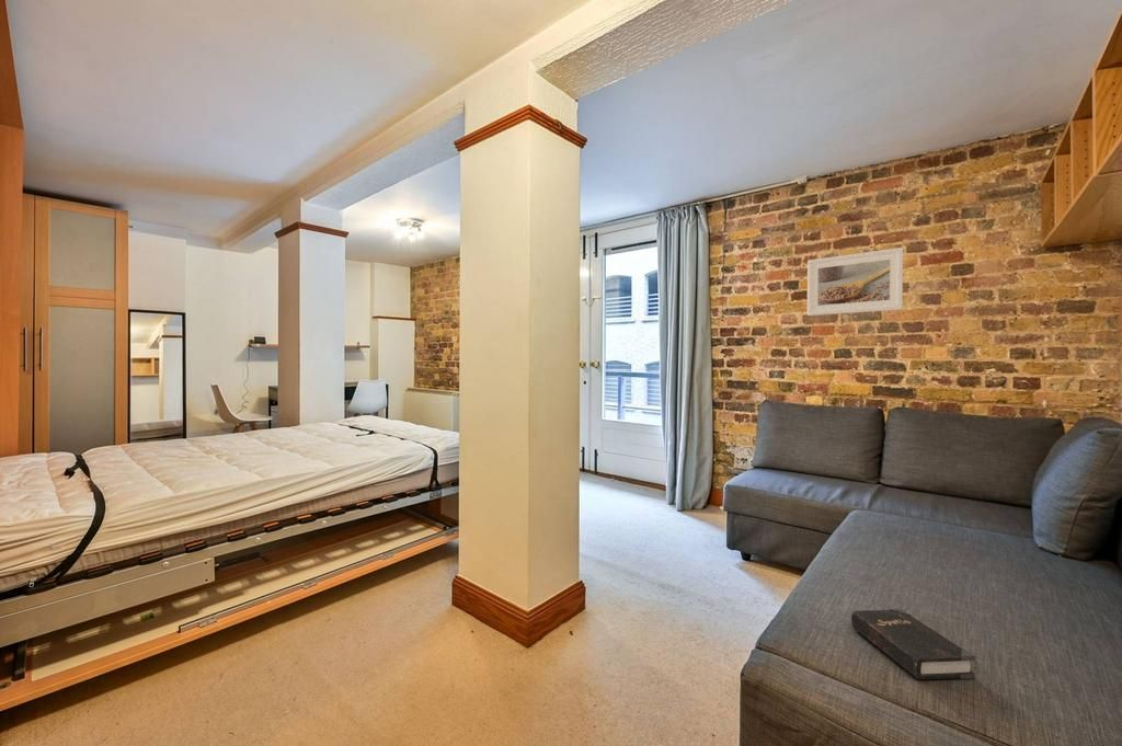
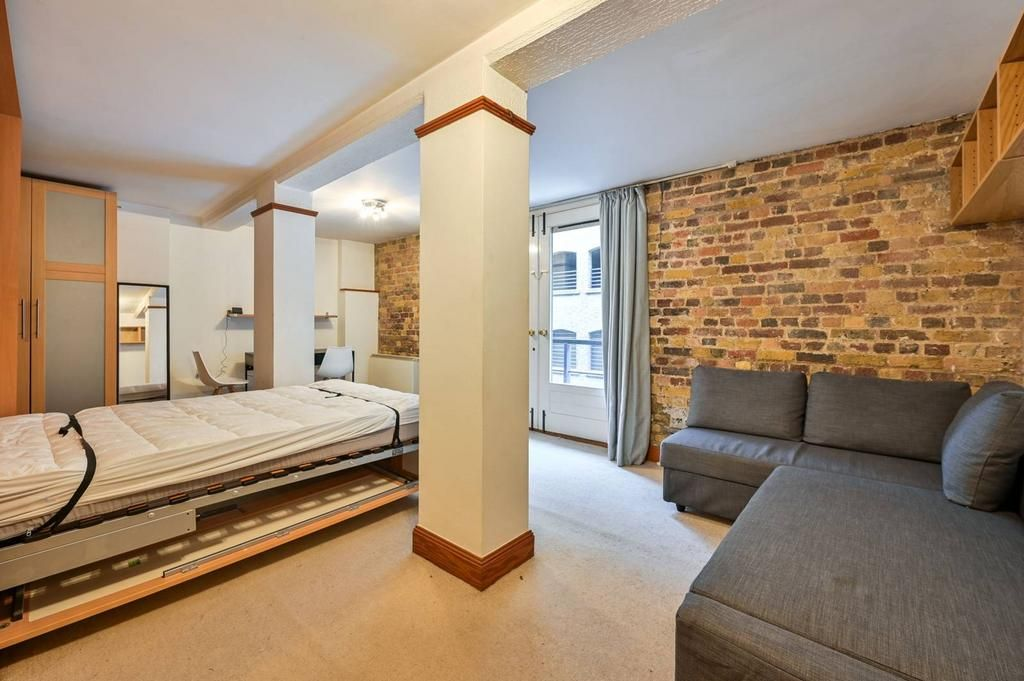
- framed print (852, 283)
- hardback book (907, 641)
